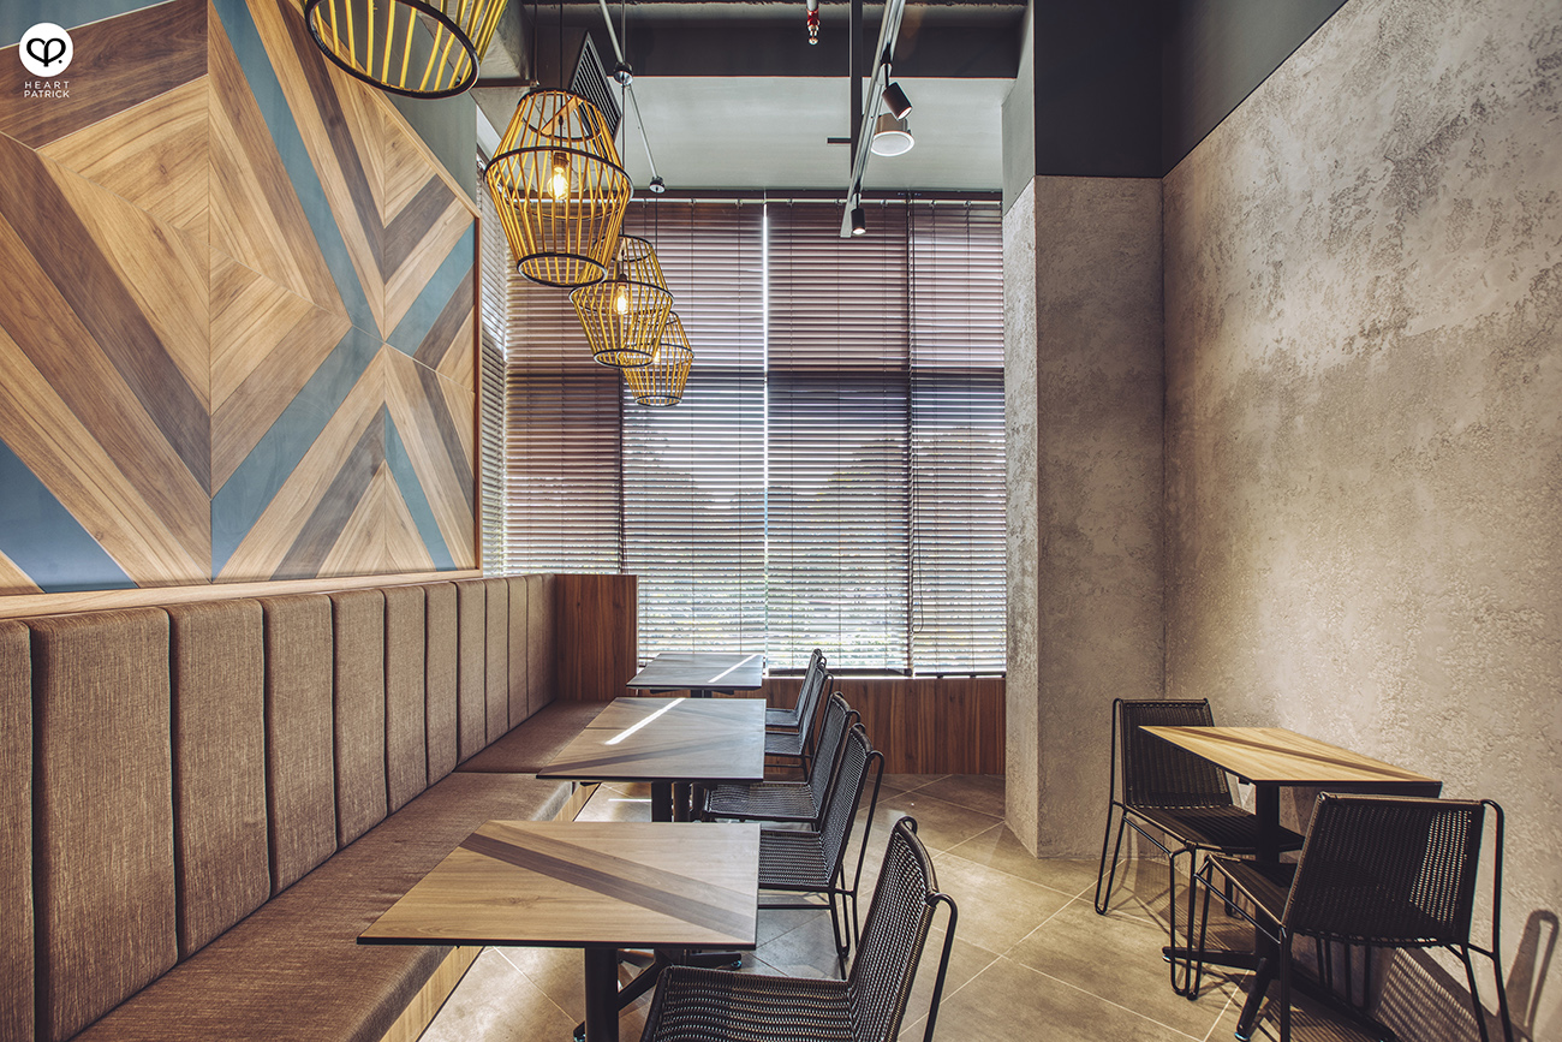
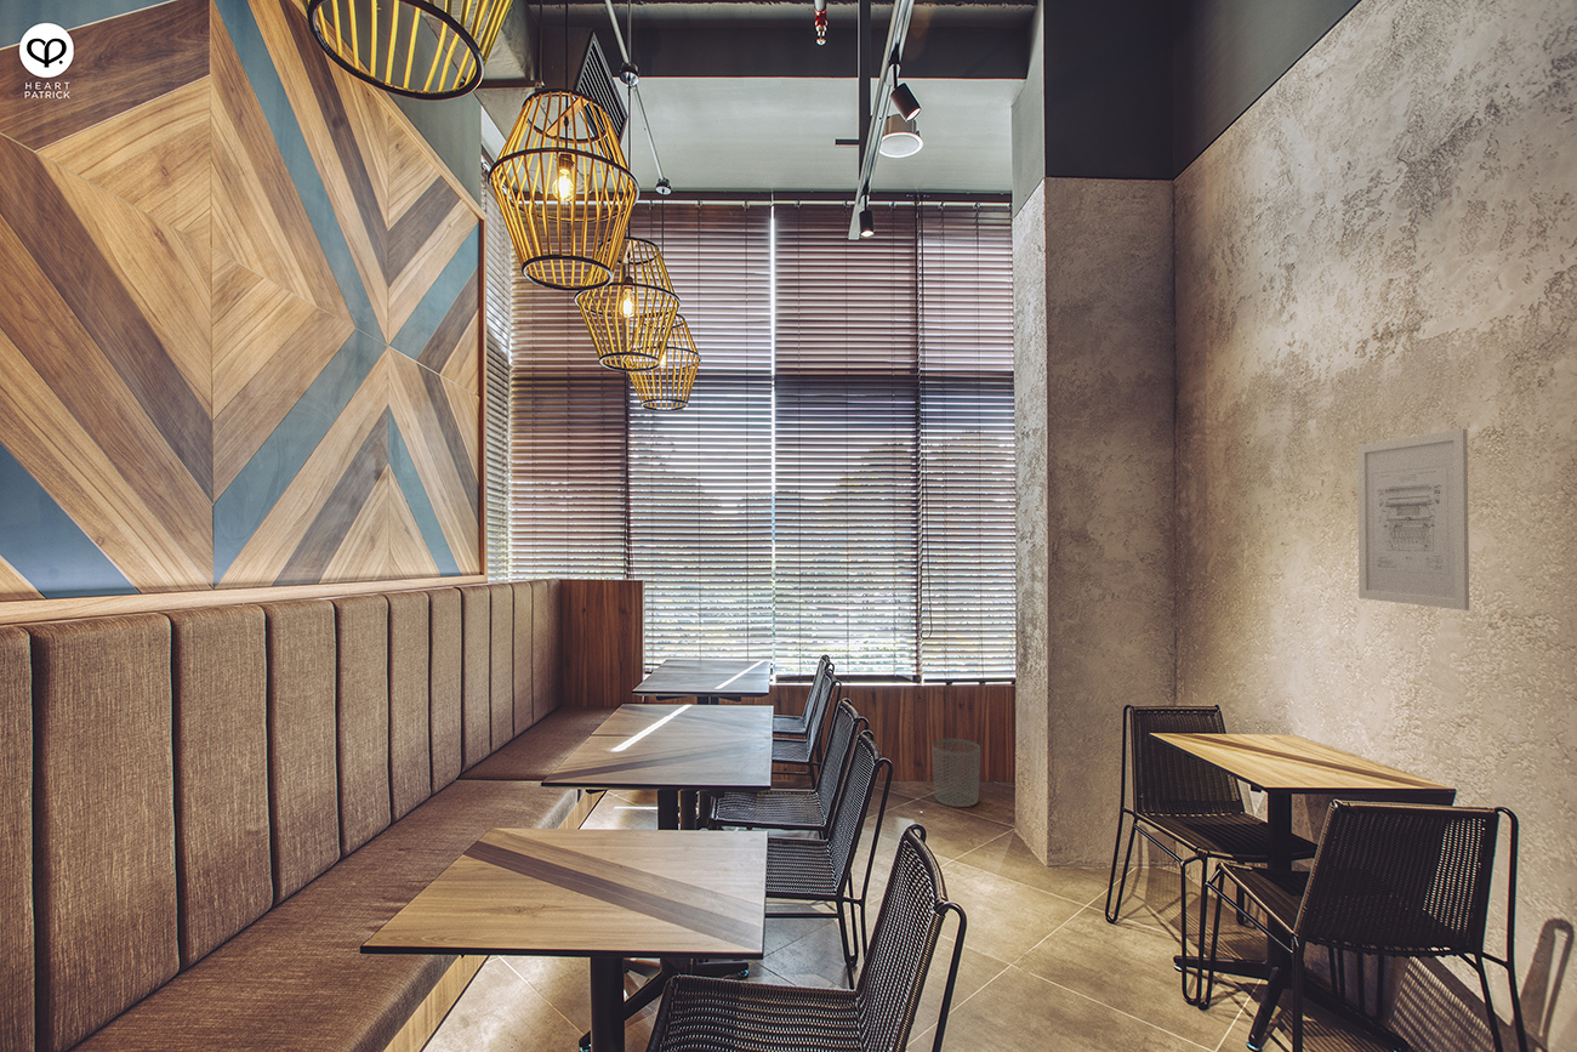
+ wall art (1408, 521)
+ waste bin (956, 772)
